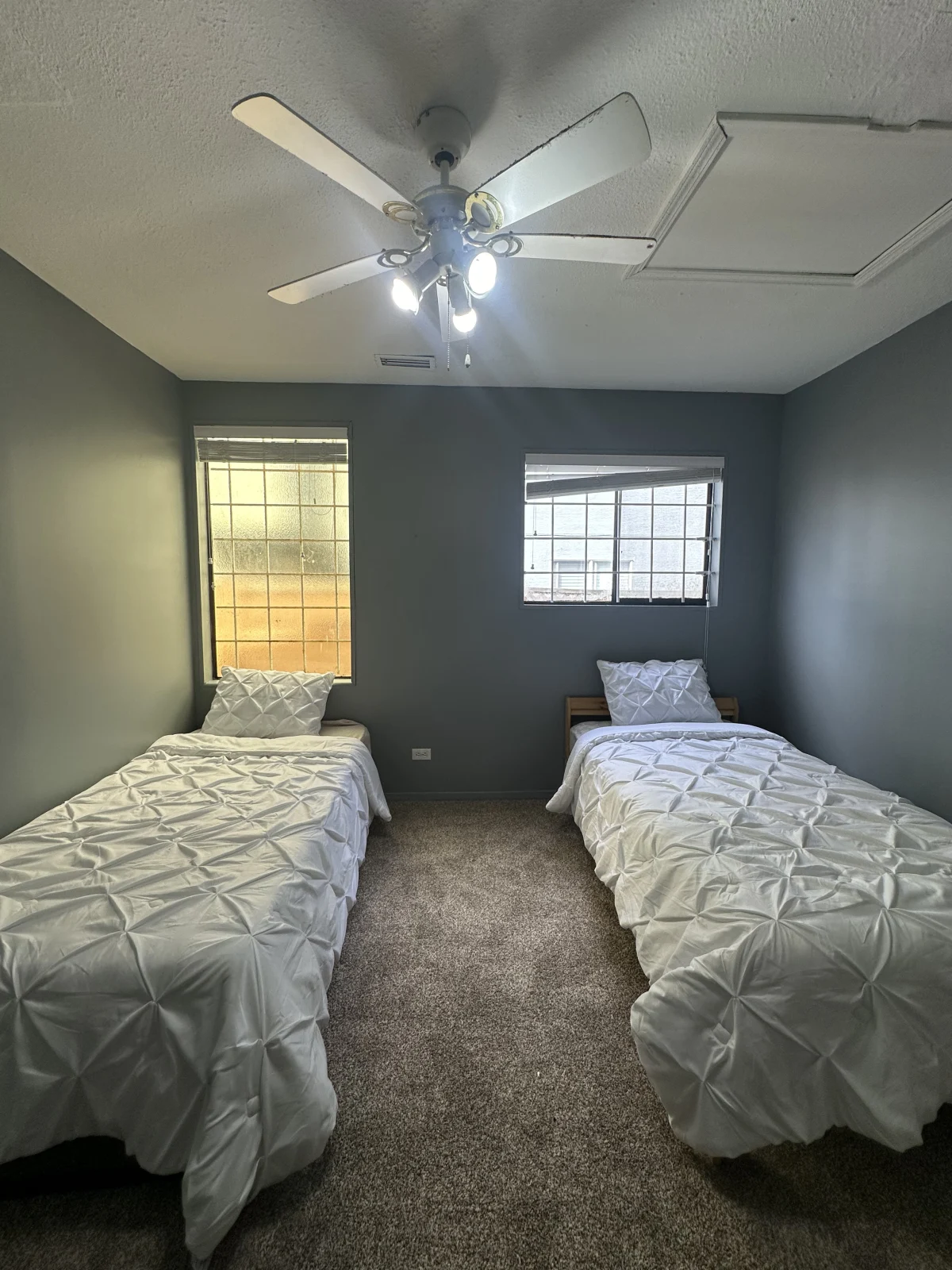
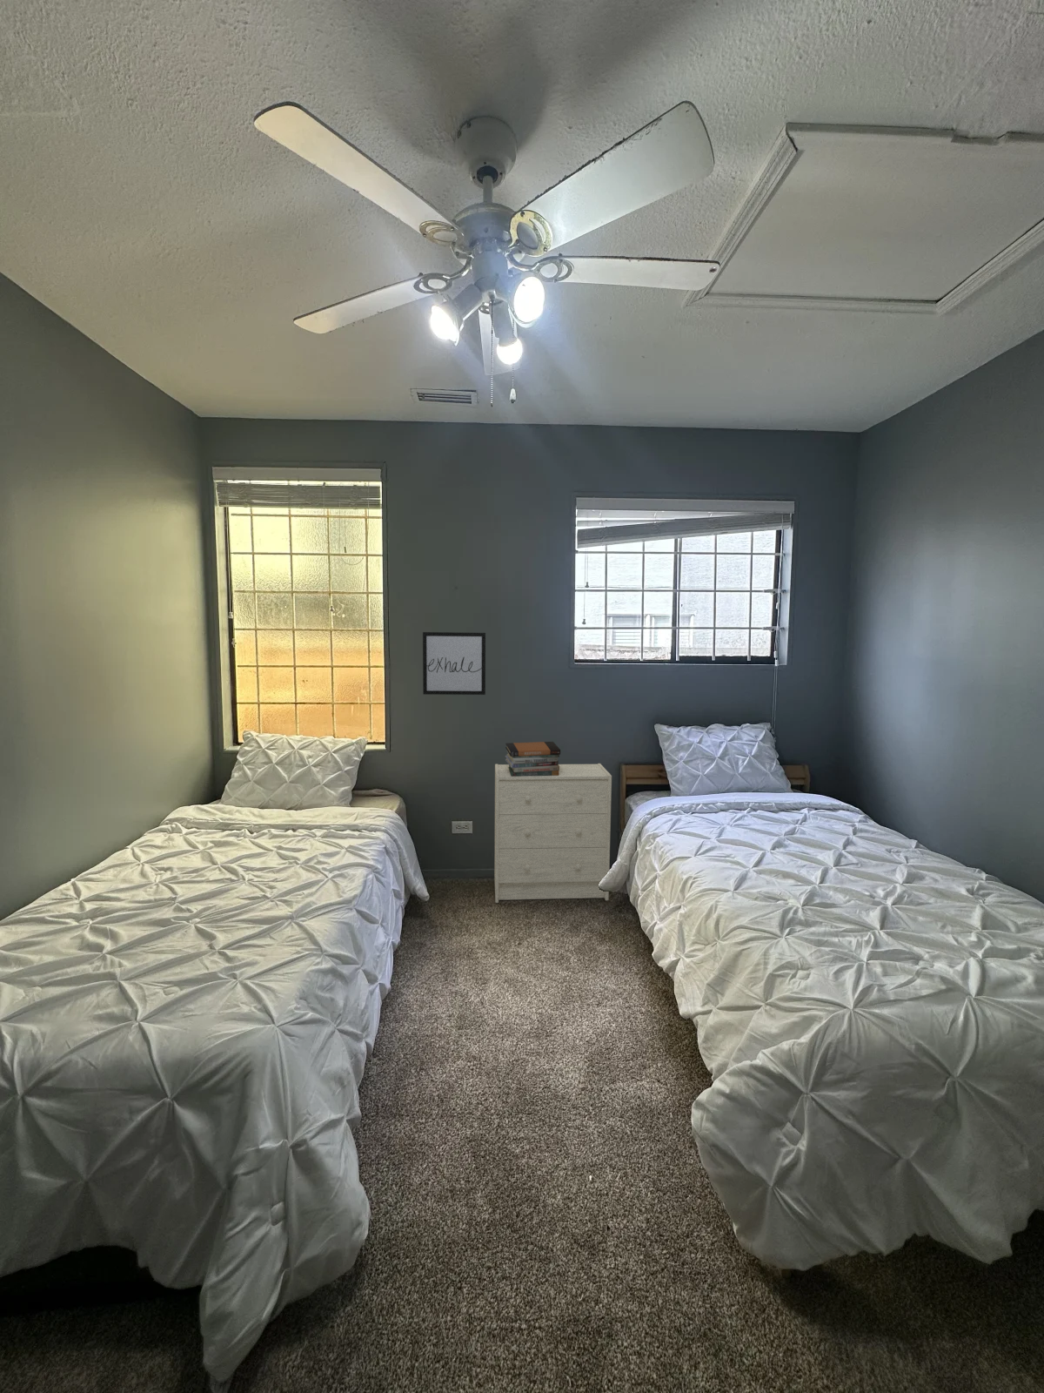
+ book stack (532, 758)
+ dresser (549, 830)
+ wall art (454, 664)
